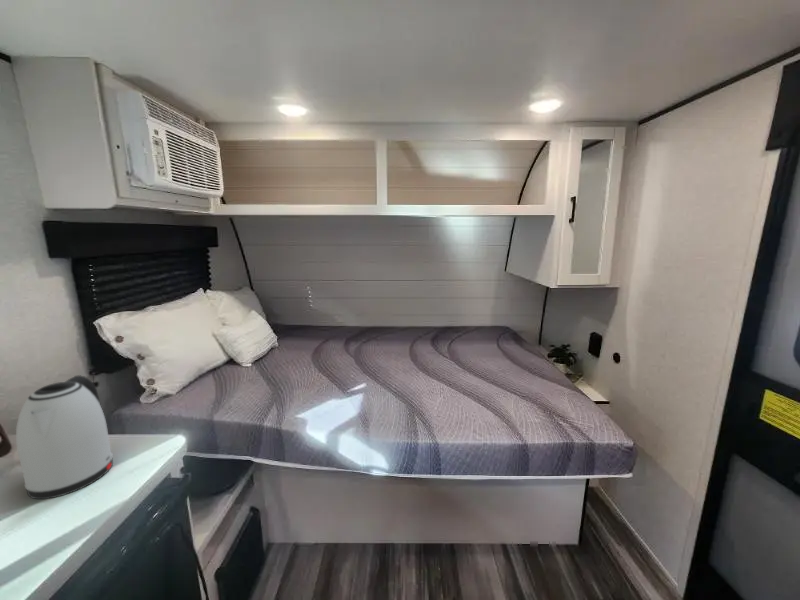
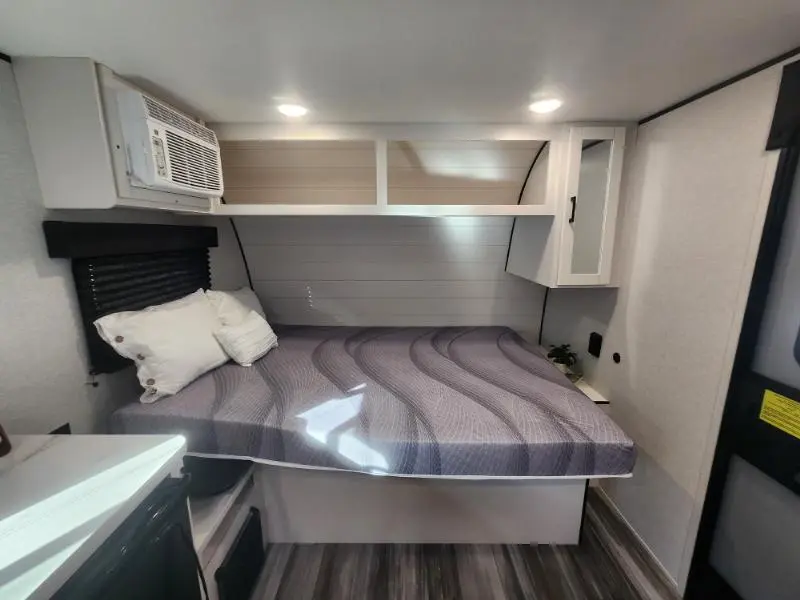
- kettle (71, 425)
